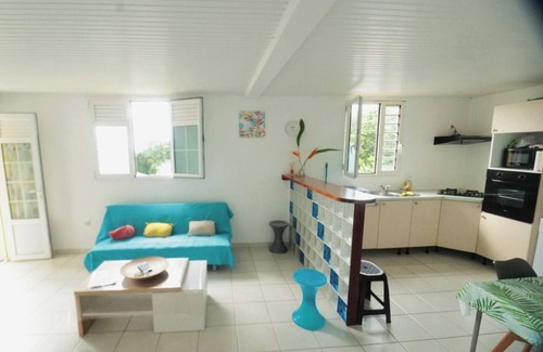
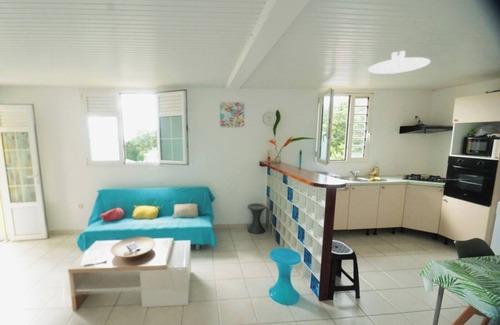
+ ceiling light (397, 59)
